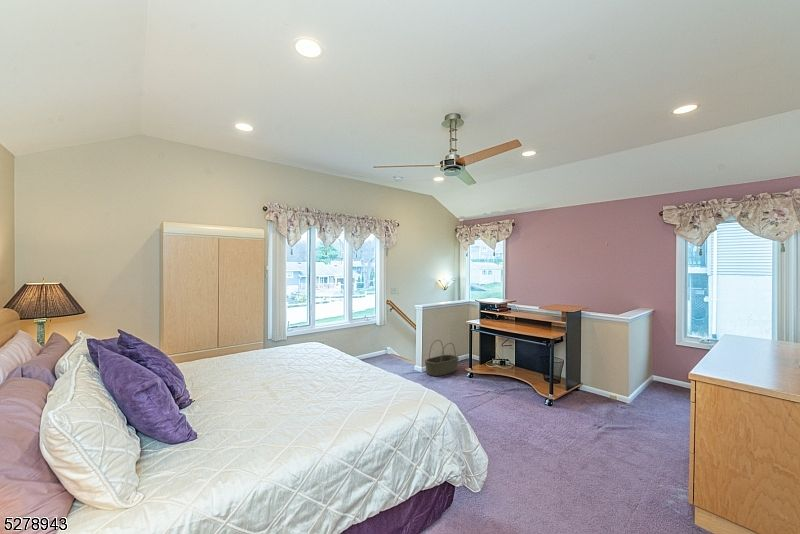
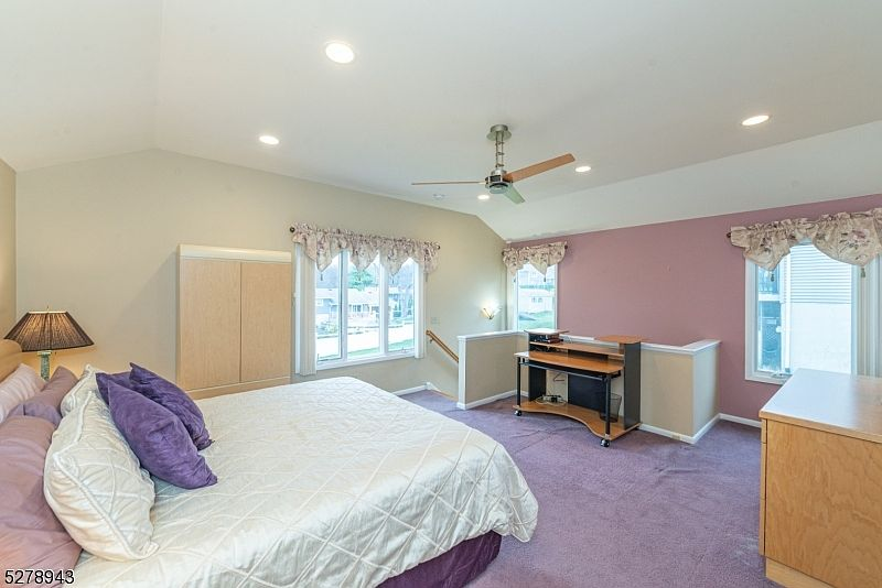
- basket (442, 356)
